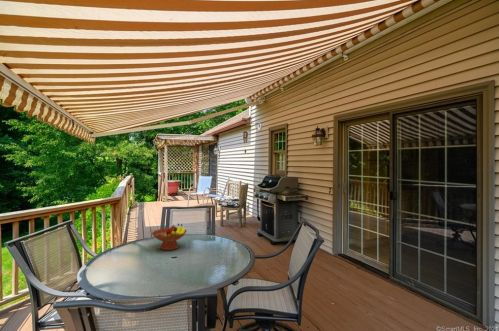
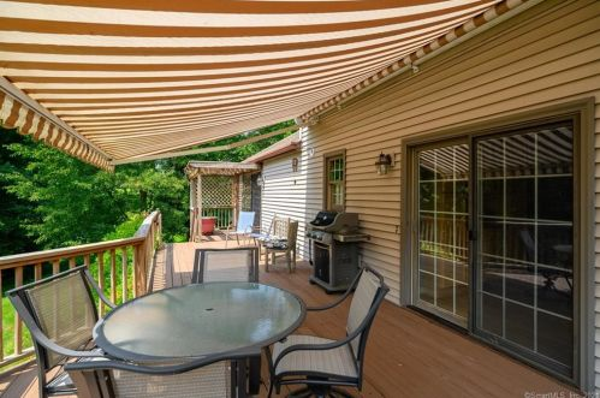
- fruit bowl (169, 236)
